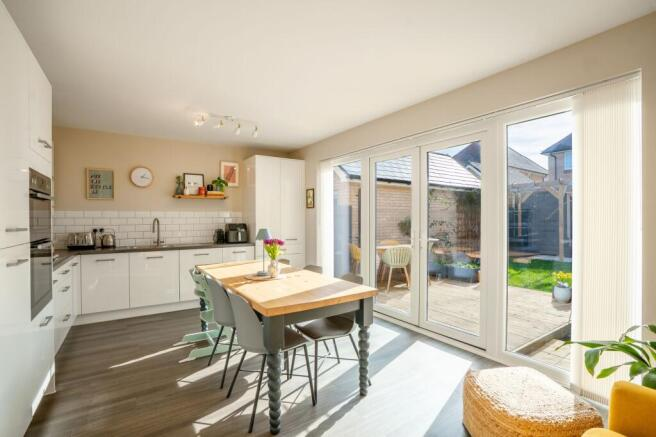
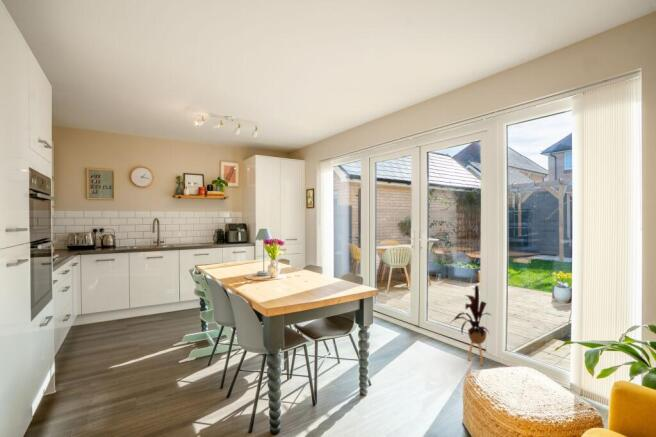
+ house plant (471, 321)
